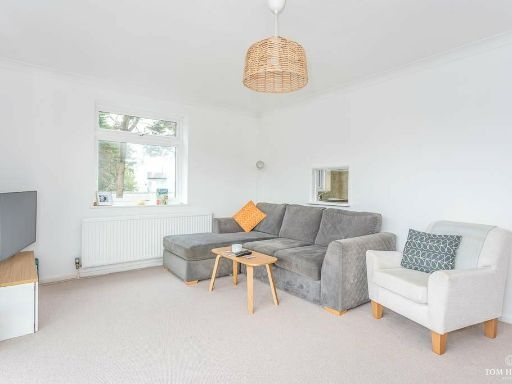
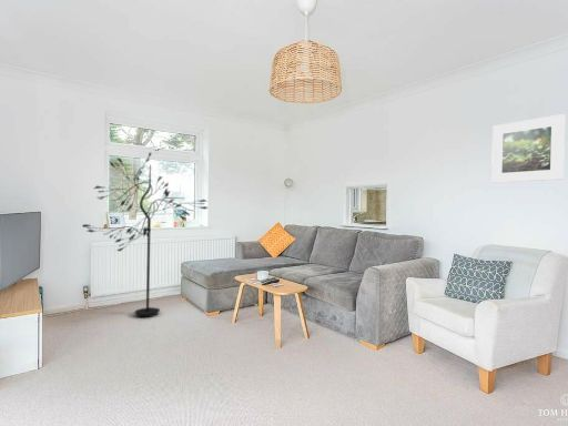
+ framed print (525, 151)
+ floor lamp (148, 231)
